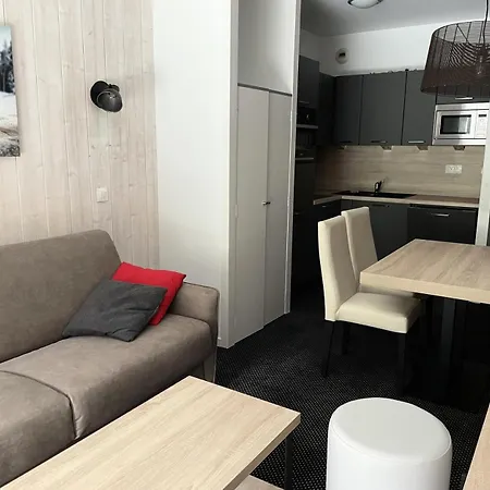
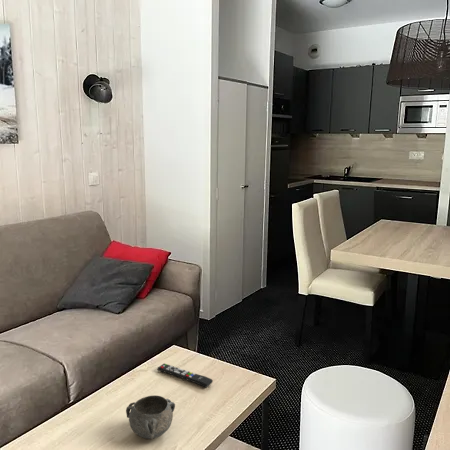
+ decorative bowl (148, 419)
+ remote control (184, 374)
